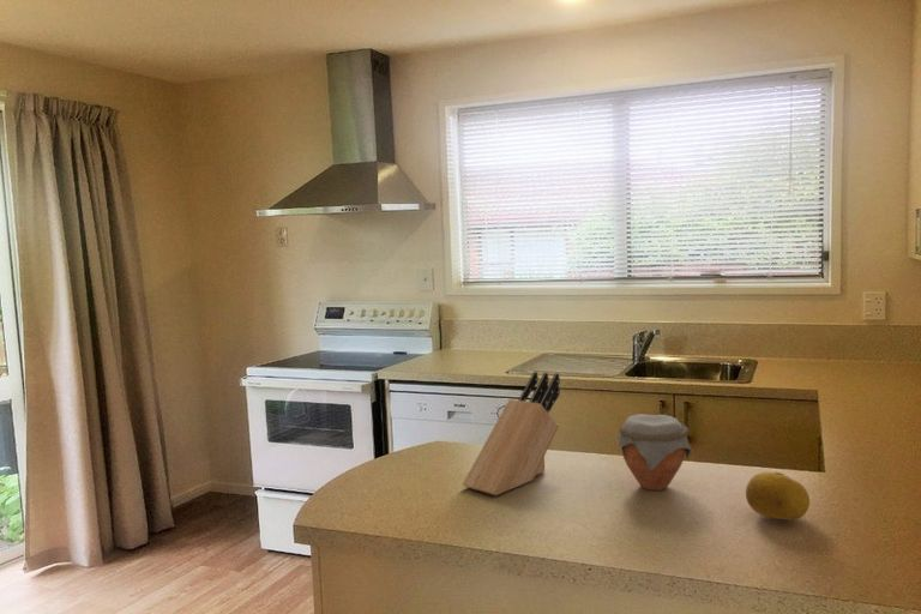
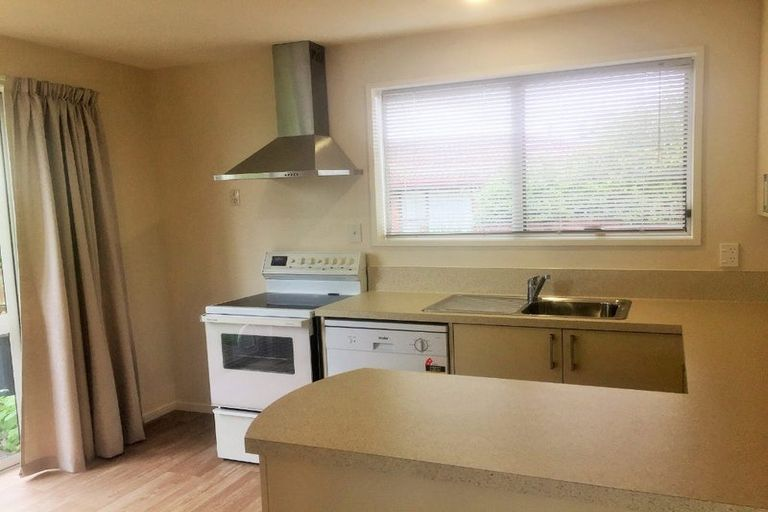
- jar (652, 452)
- knife block (516, 427)
- fruit (776, 495)
